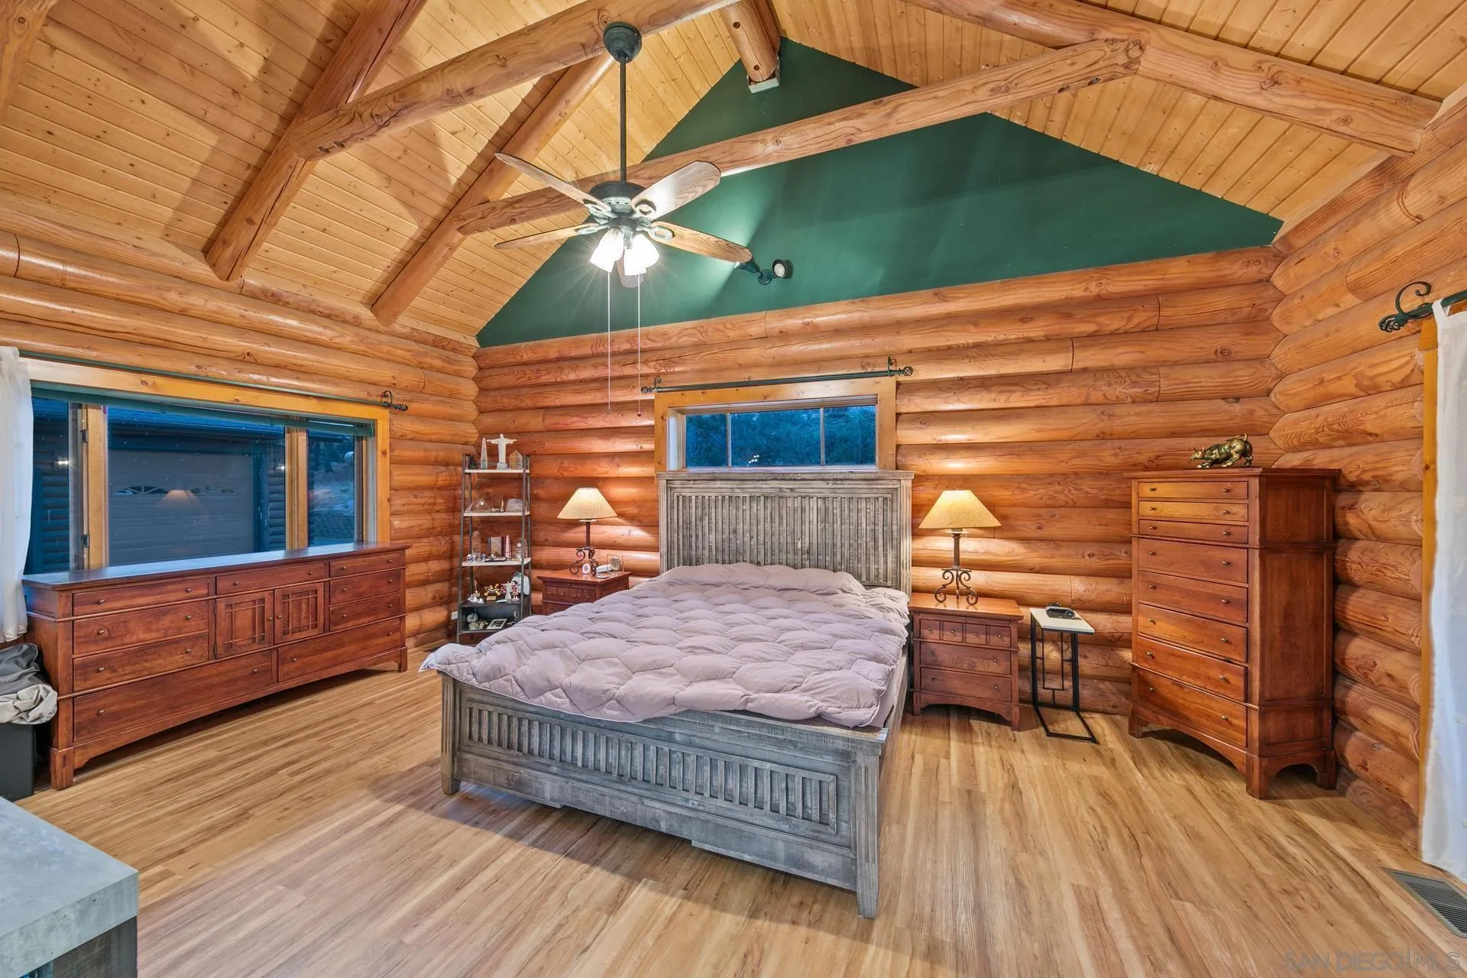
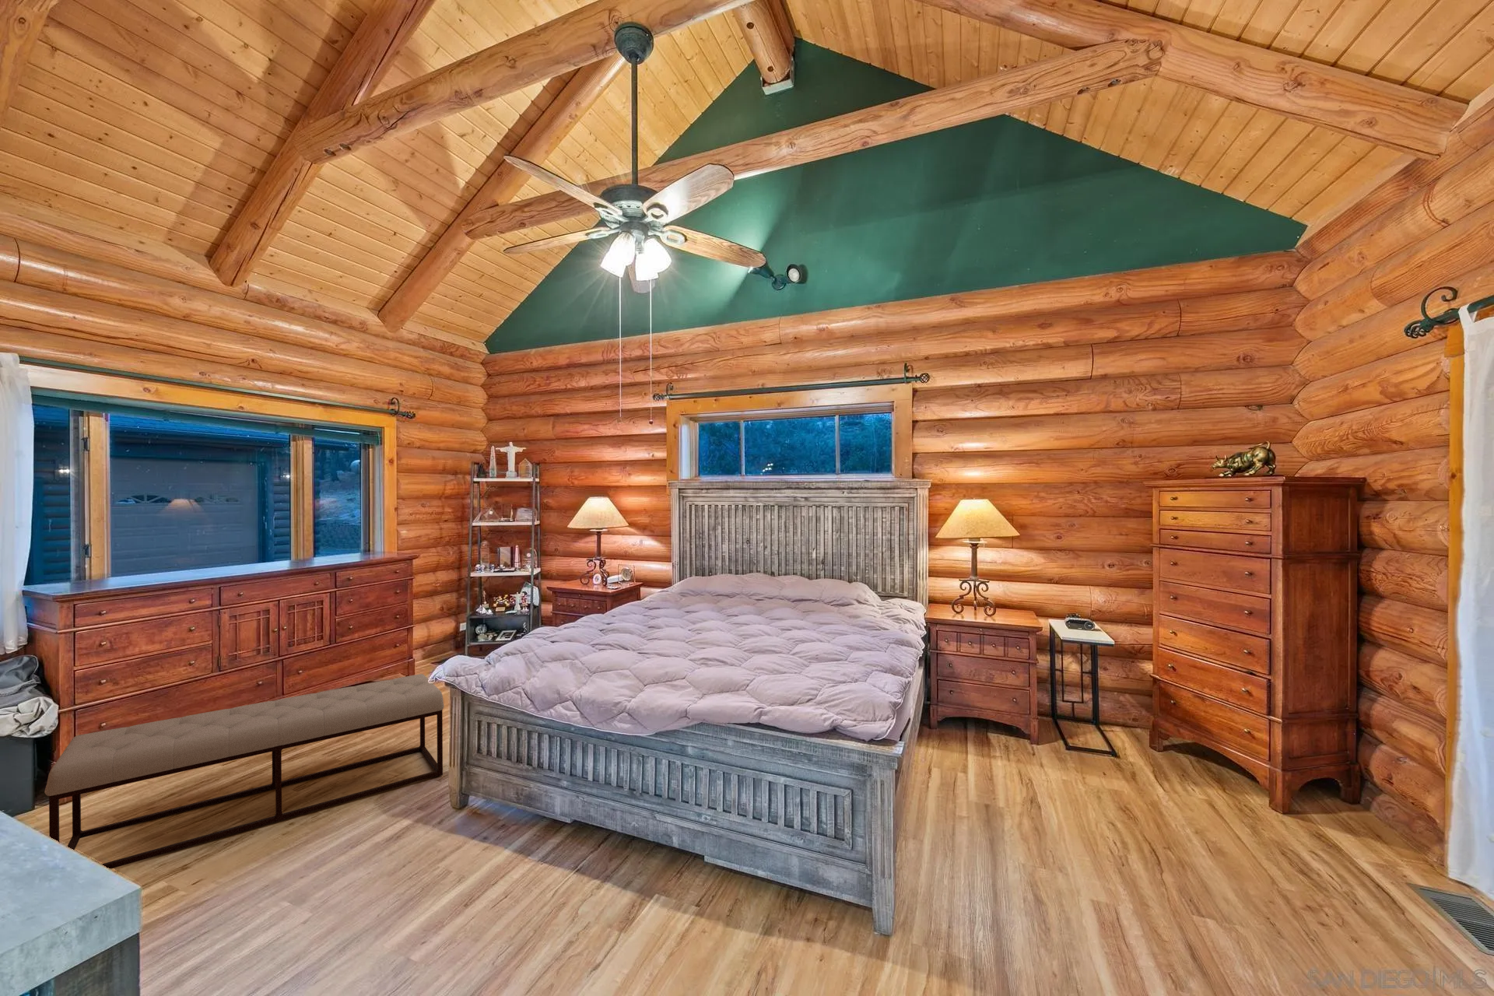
+ bench (276, 756)
